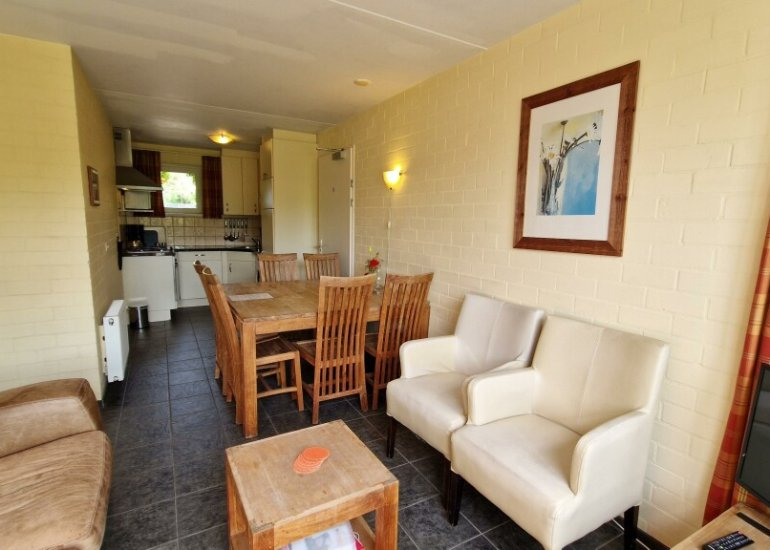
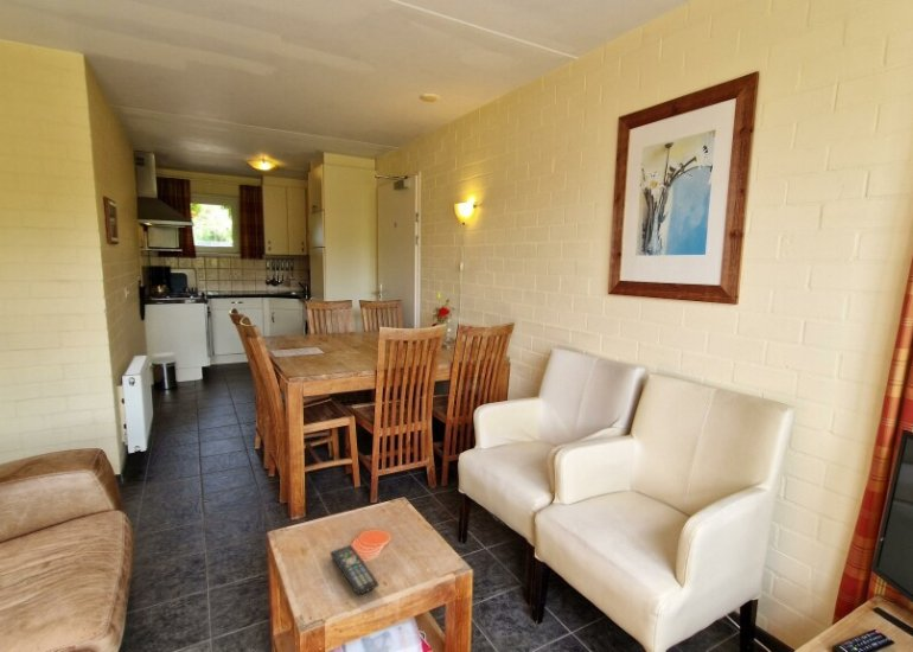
+ remote control (352, 567)
